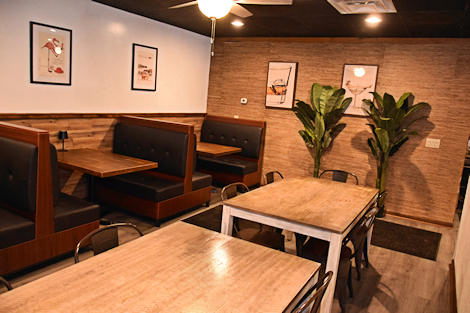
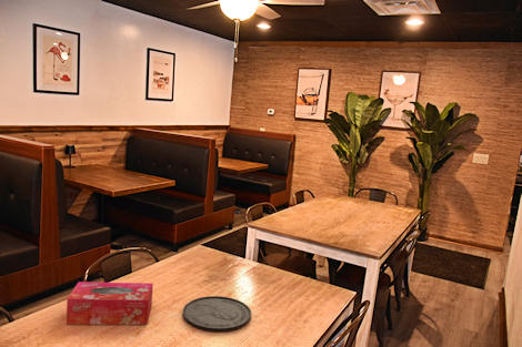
+ plate (217, 312)
+ tissue box (111, 303)
